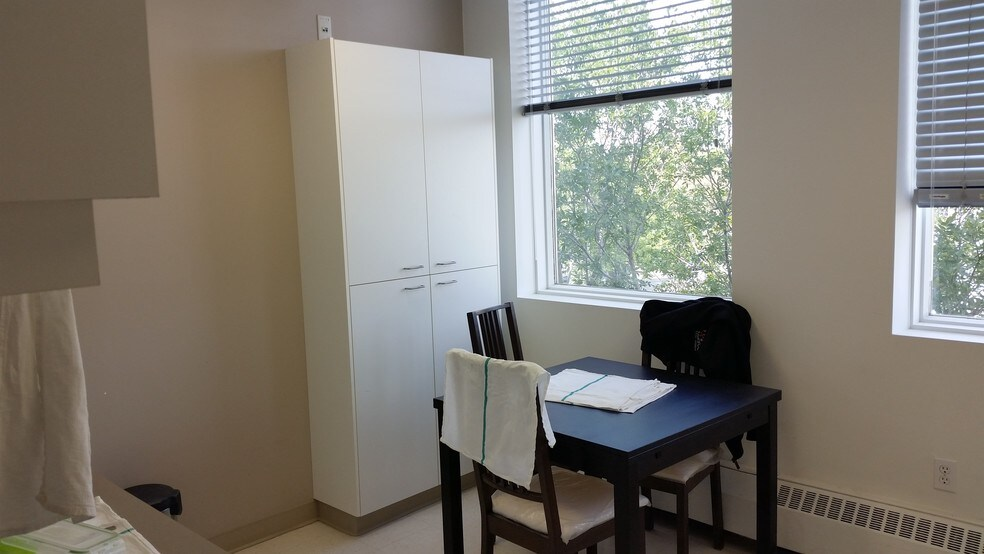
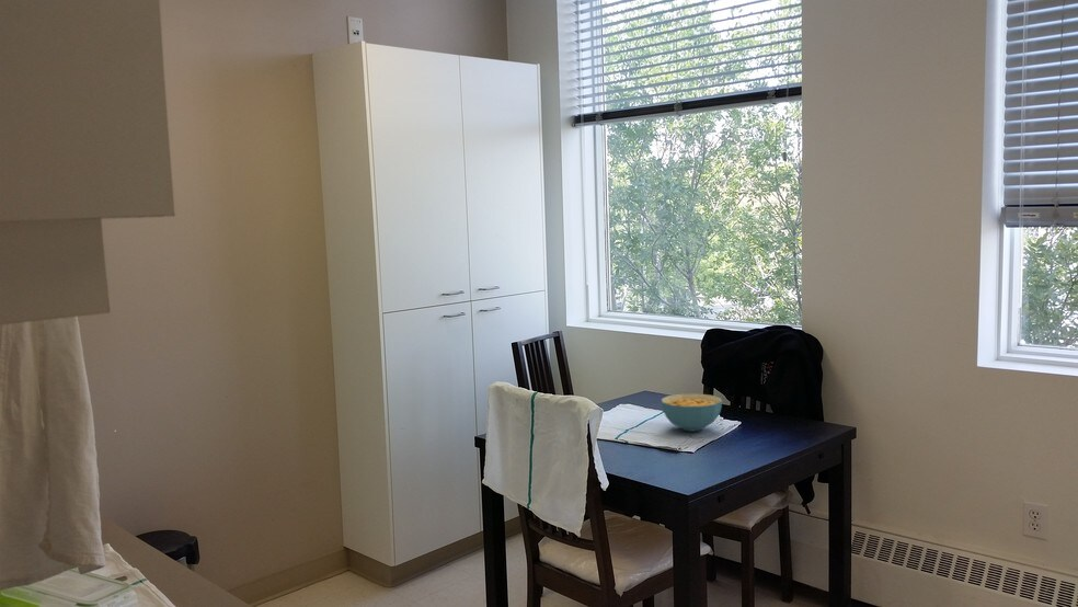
+ cereal bowl (691, 414)
